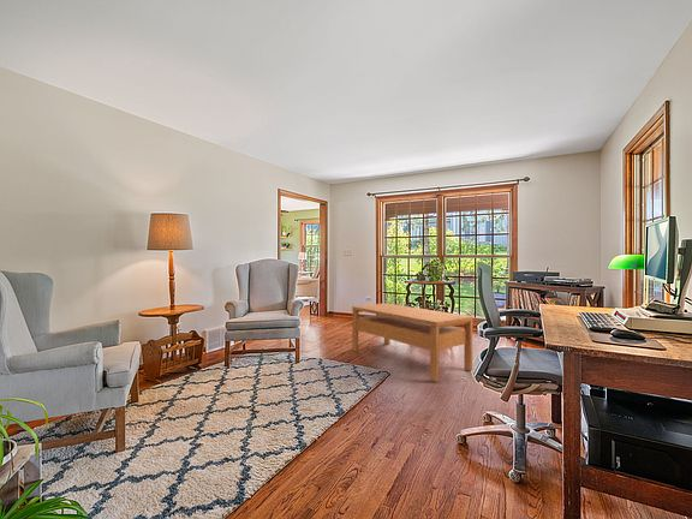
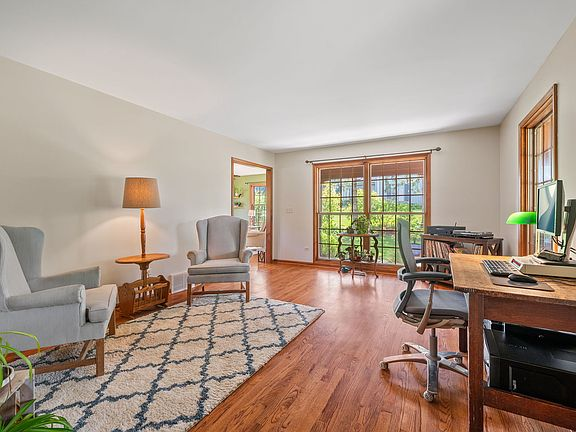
- coffee table (406, 334)
